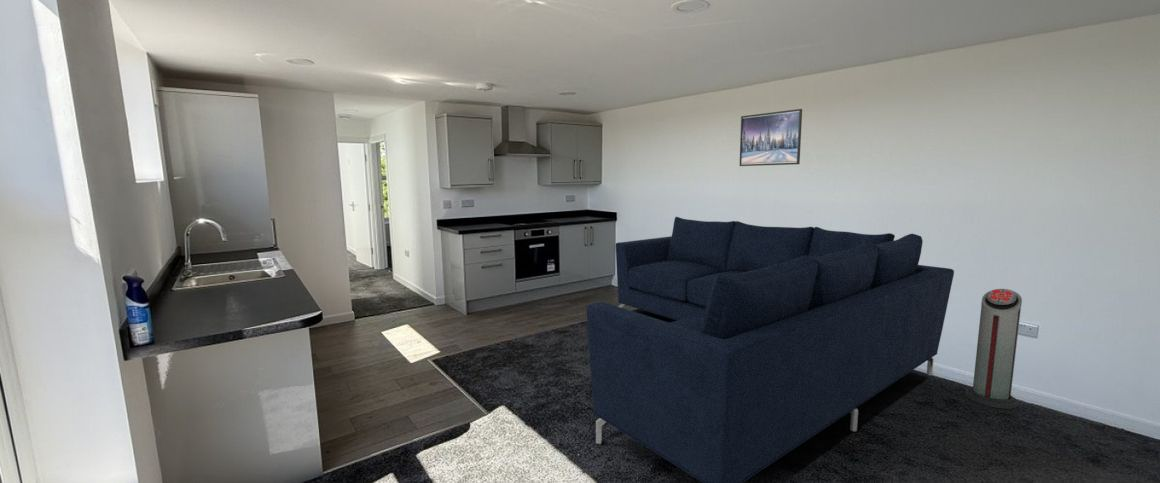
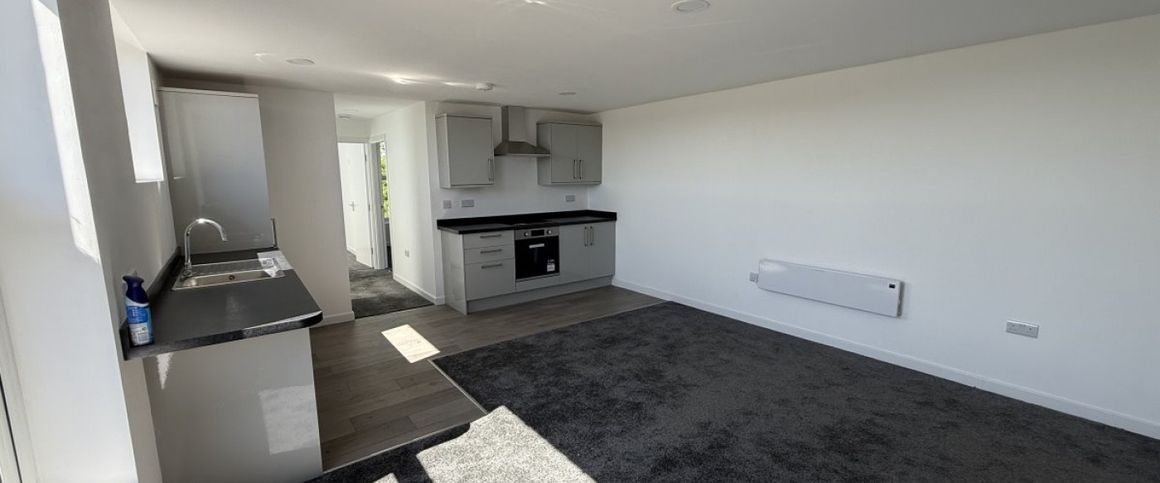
- air purifier (996, 345)
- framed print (769, 139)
- sofa (687, 299)
